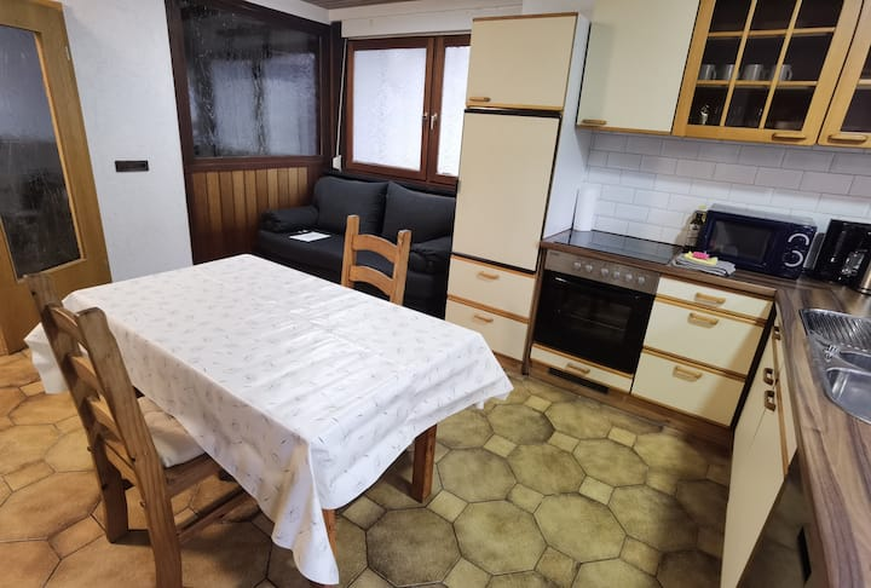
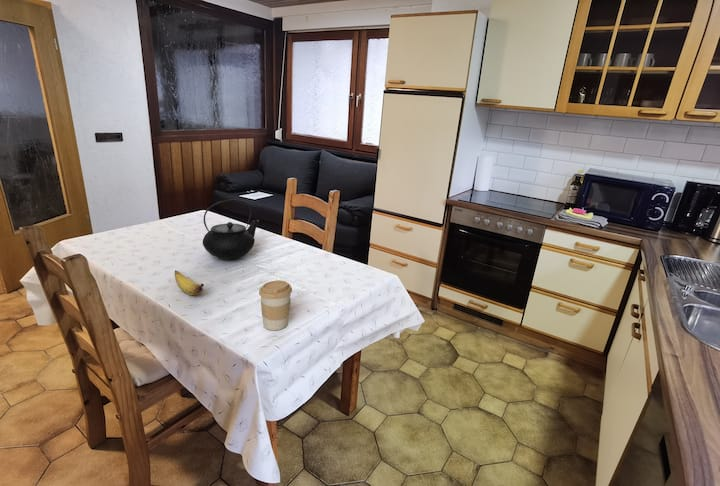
+ teapot (232, 228)
+ banana (188, 283)
+ coffee cup (275, 304)
